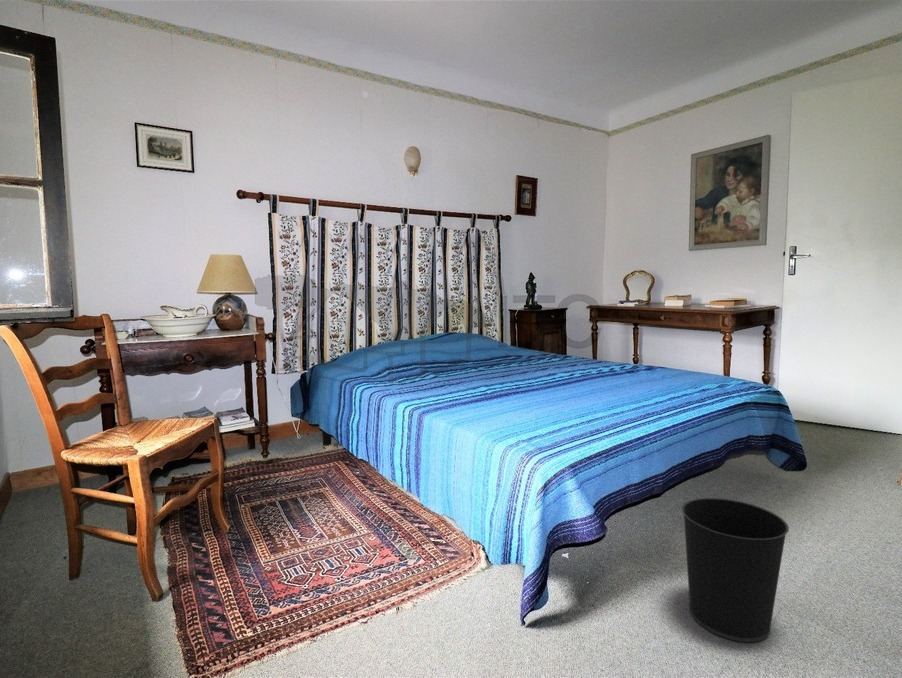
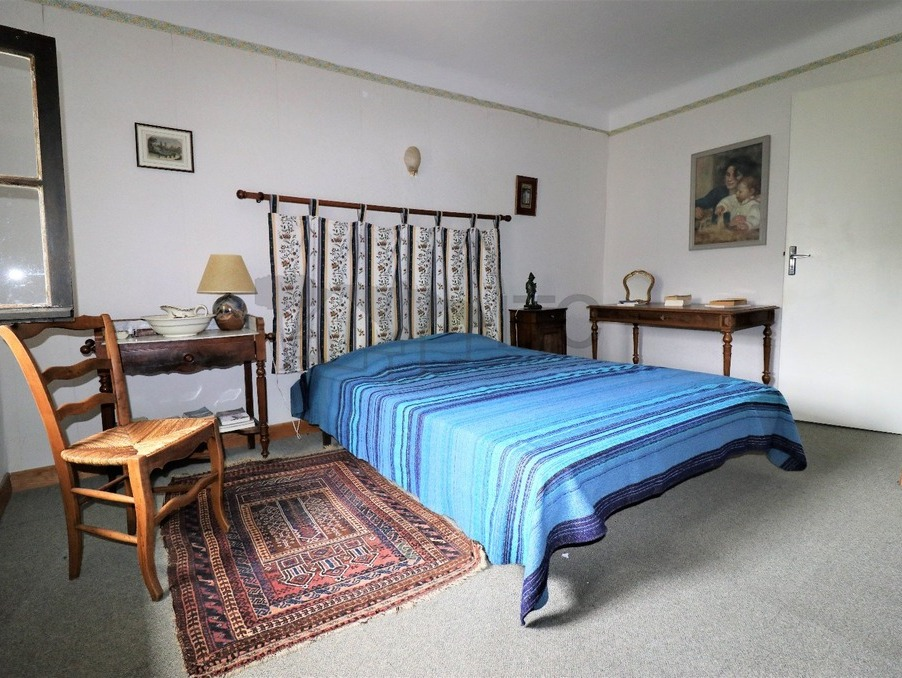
- wastebasket (730, 567)
